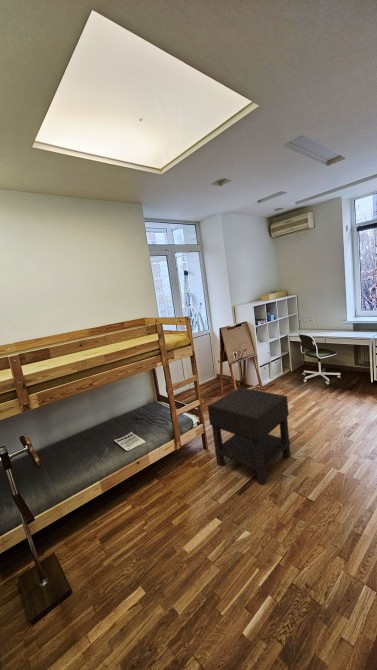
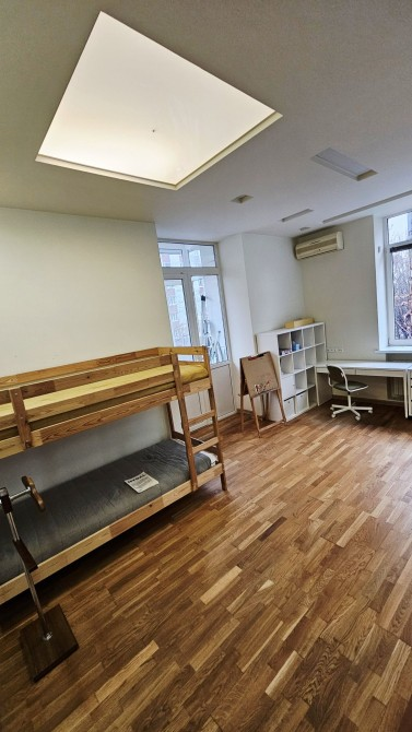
- nightstand (250, 430)
